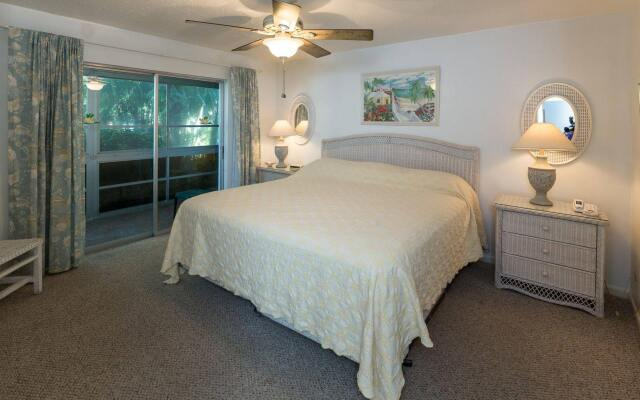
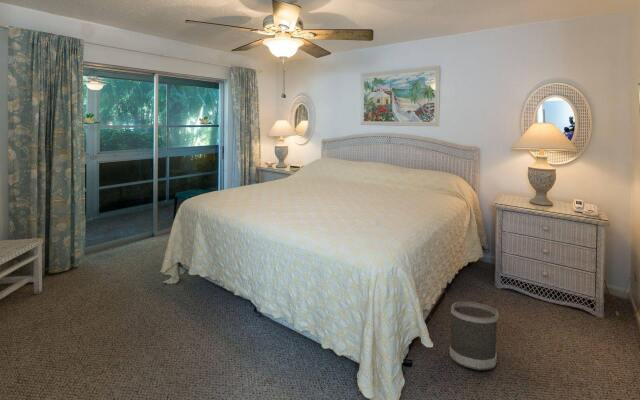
+ wastebasket (473, 333)
